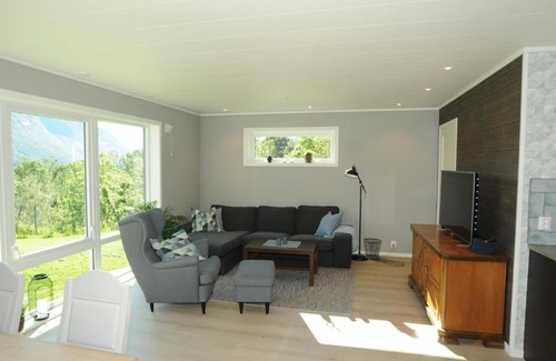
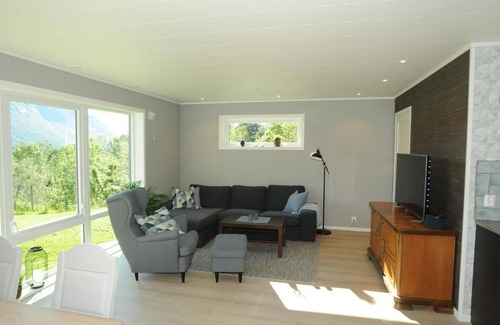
- wastebasket (371, 249)
